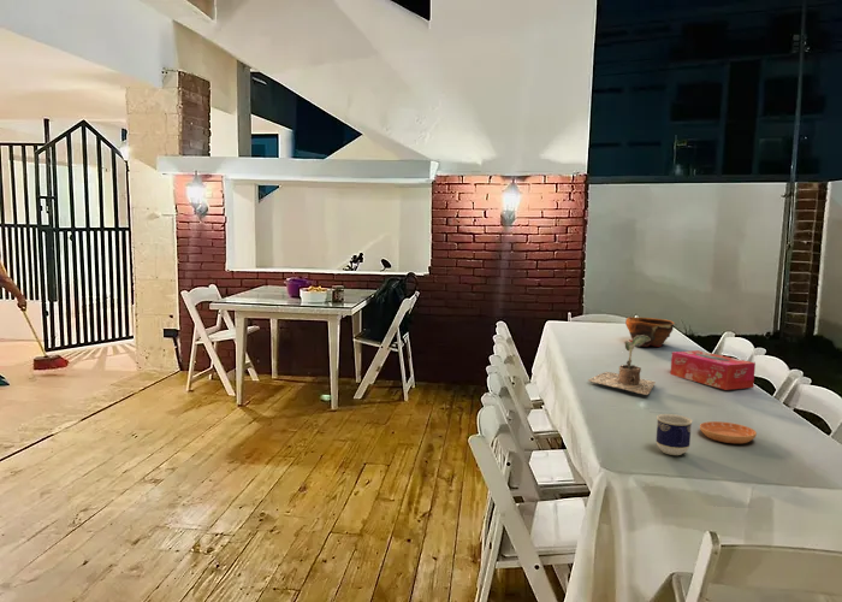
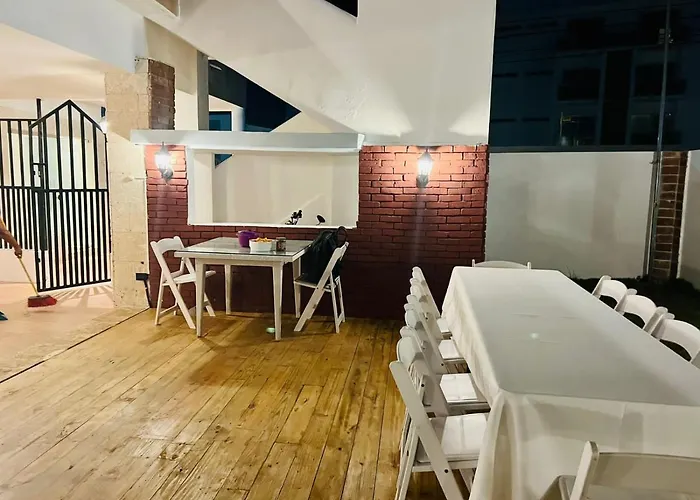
- saucer (727, 432)
- cup (675, 436)
- tissue box (711, 368)
- bowl (650, 331)
- plant (627, 361)
